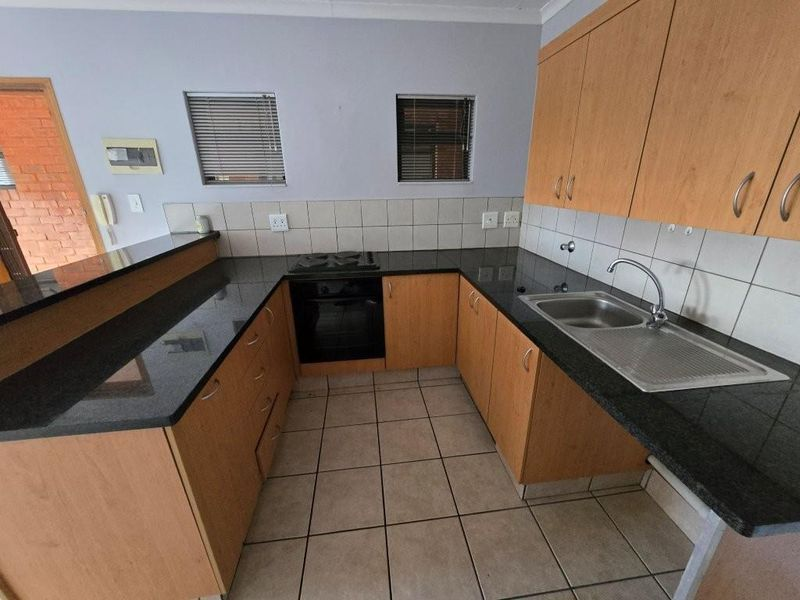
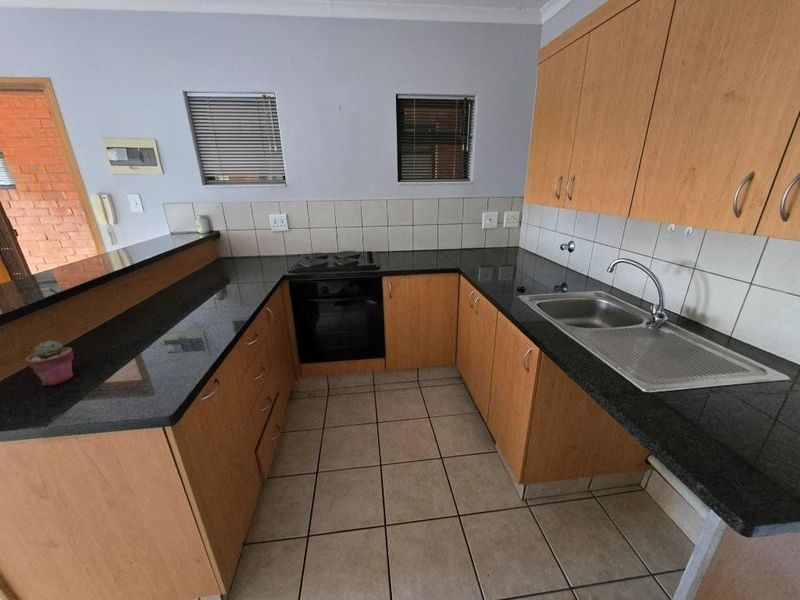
+ potted succulent (52, 361)
